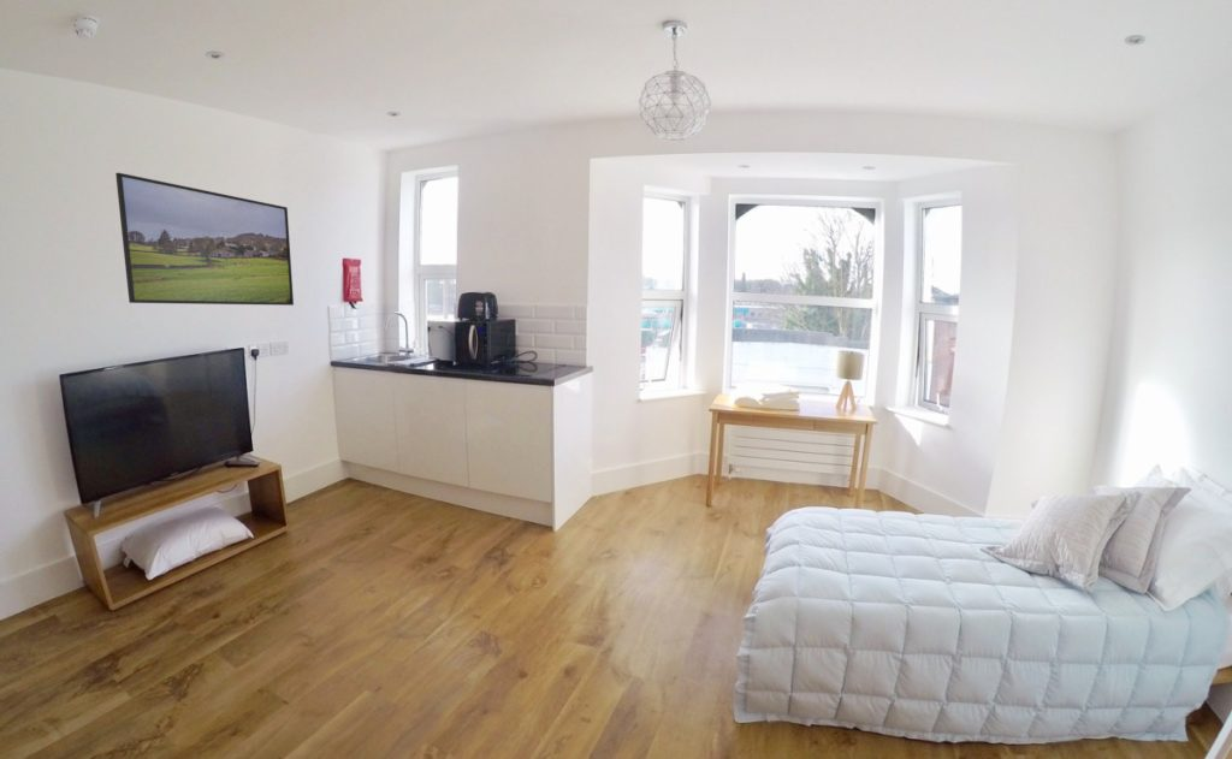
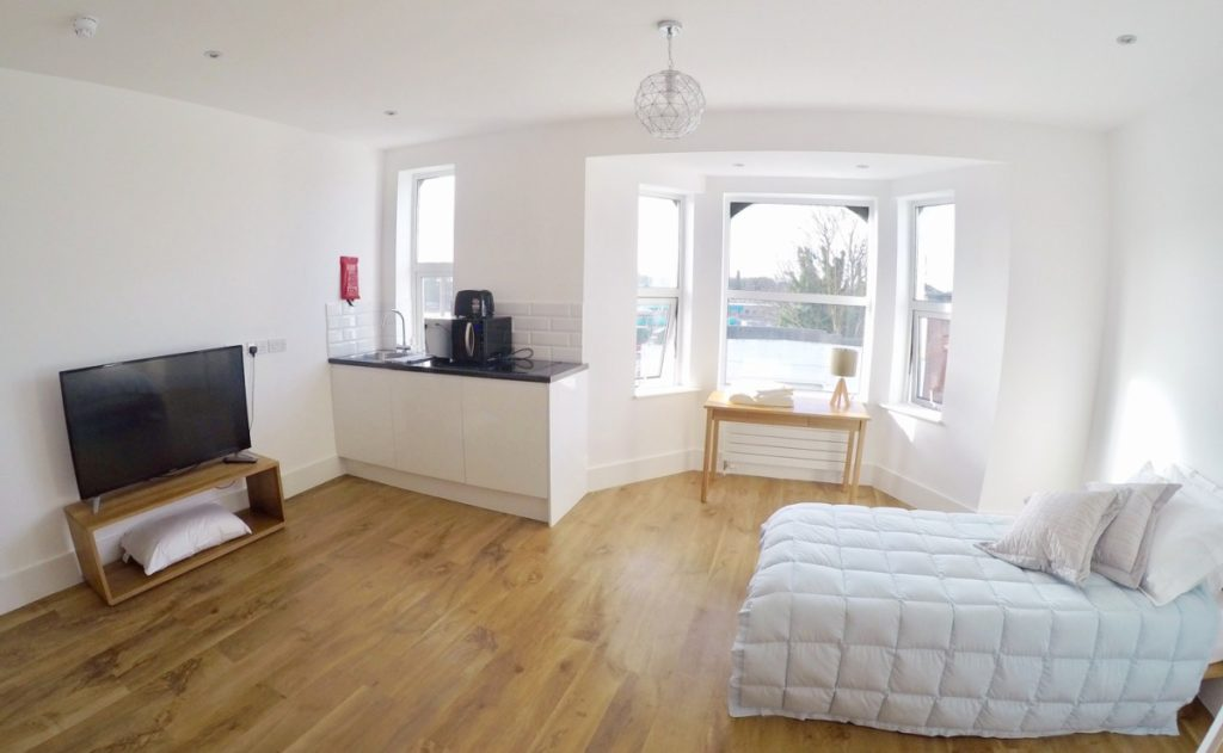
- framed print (218, 249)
